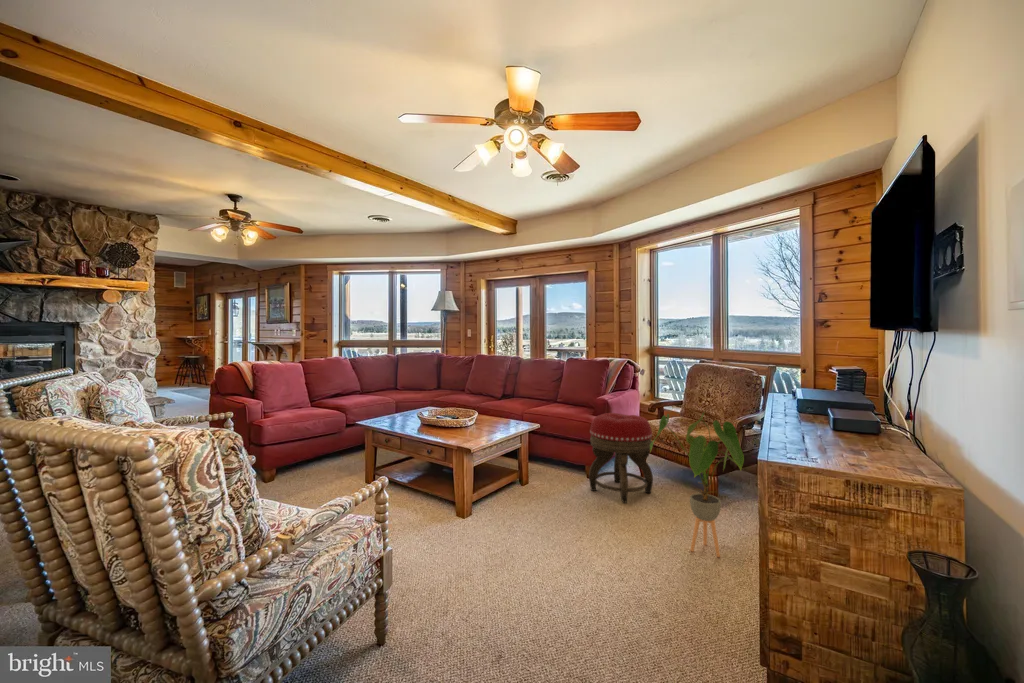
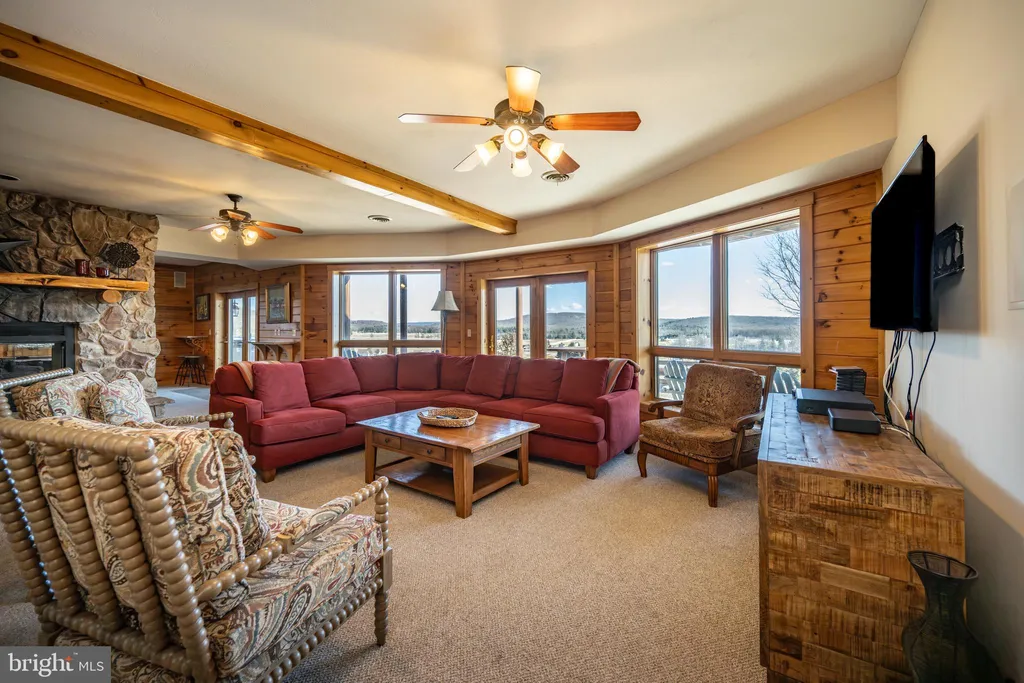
- house plant (705, 484)
- footstool (620, 453)
